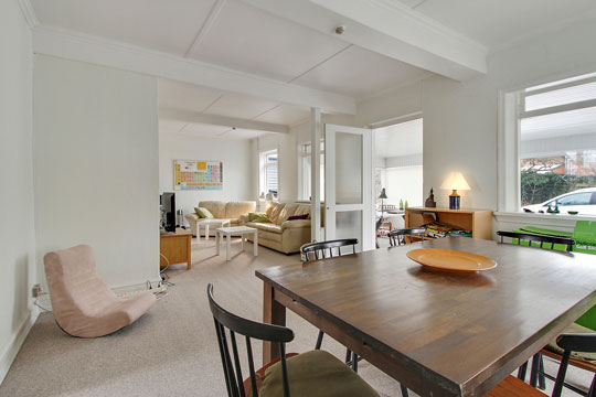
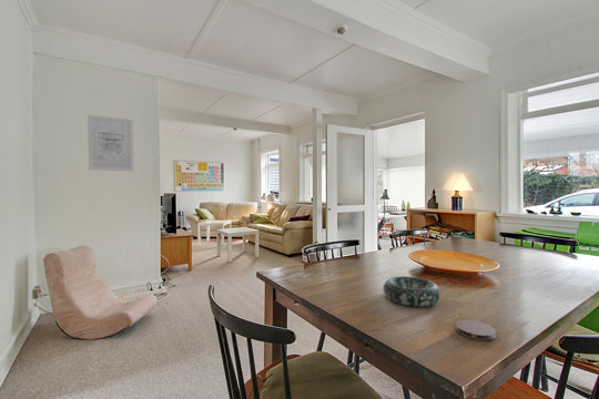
+ wall art (111, 144)
+ decorative bowl (410, 290)
+ coaster (475, 329)
